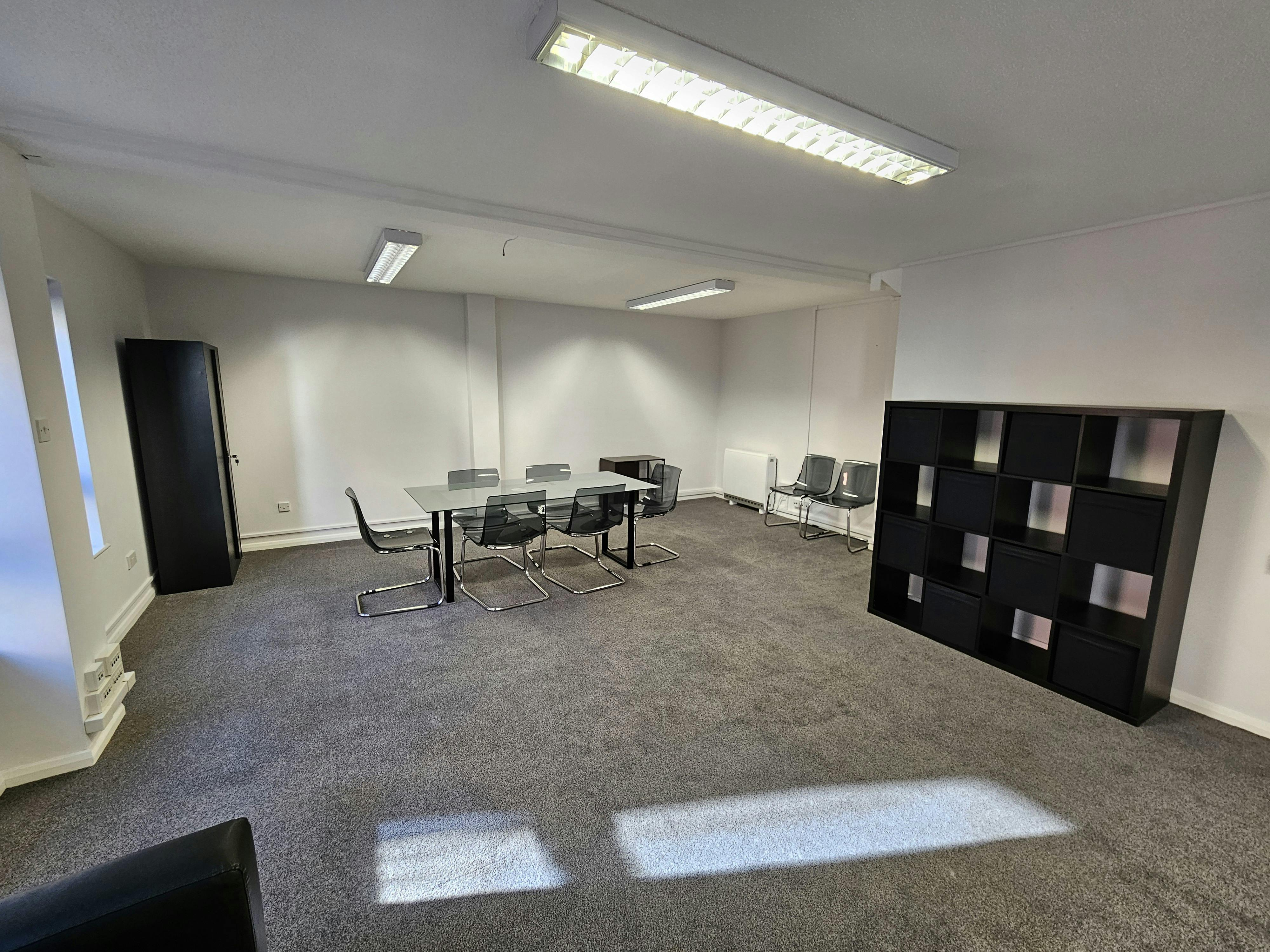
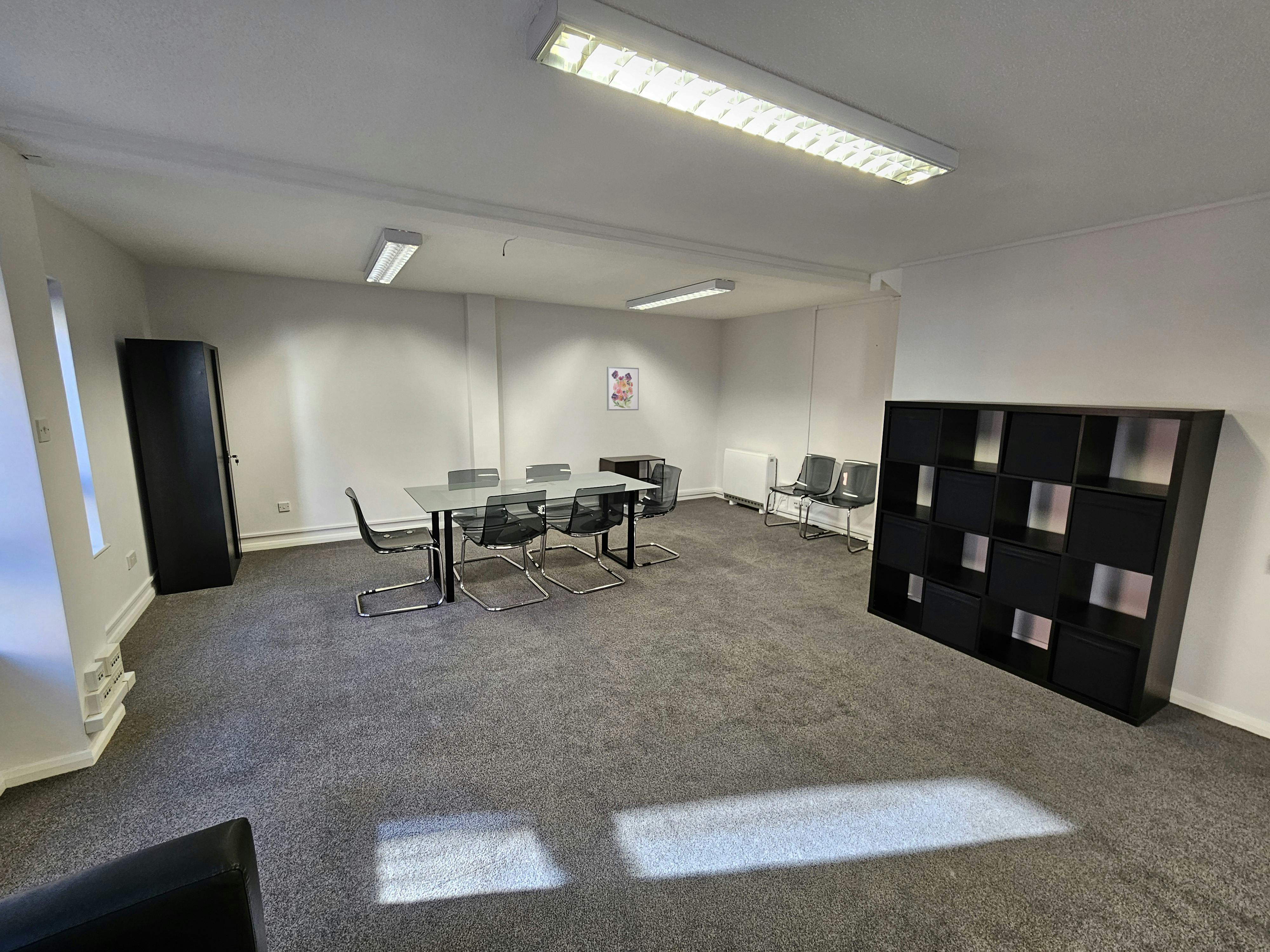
+ wall art (623, 389)
